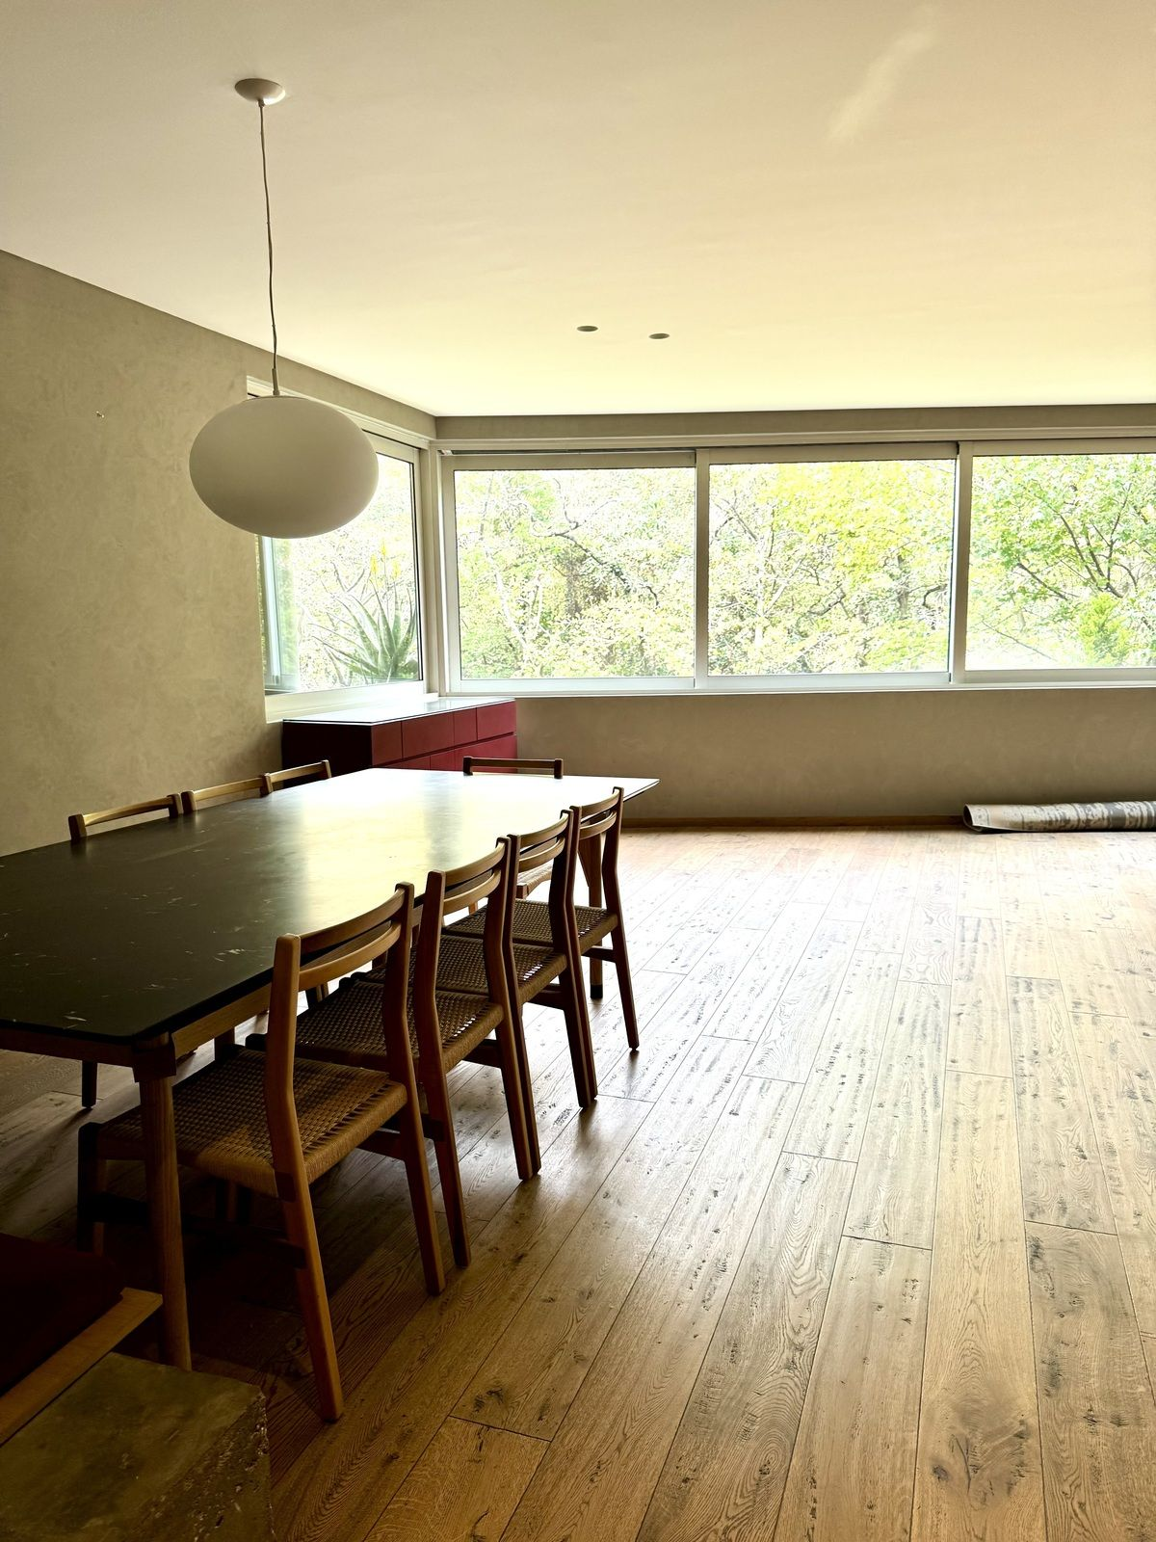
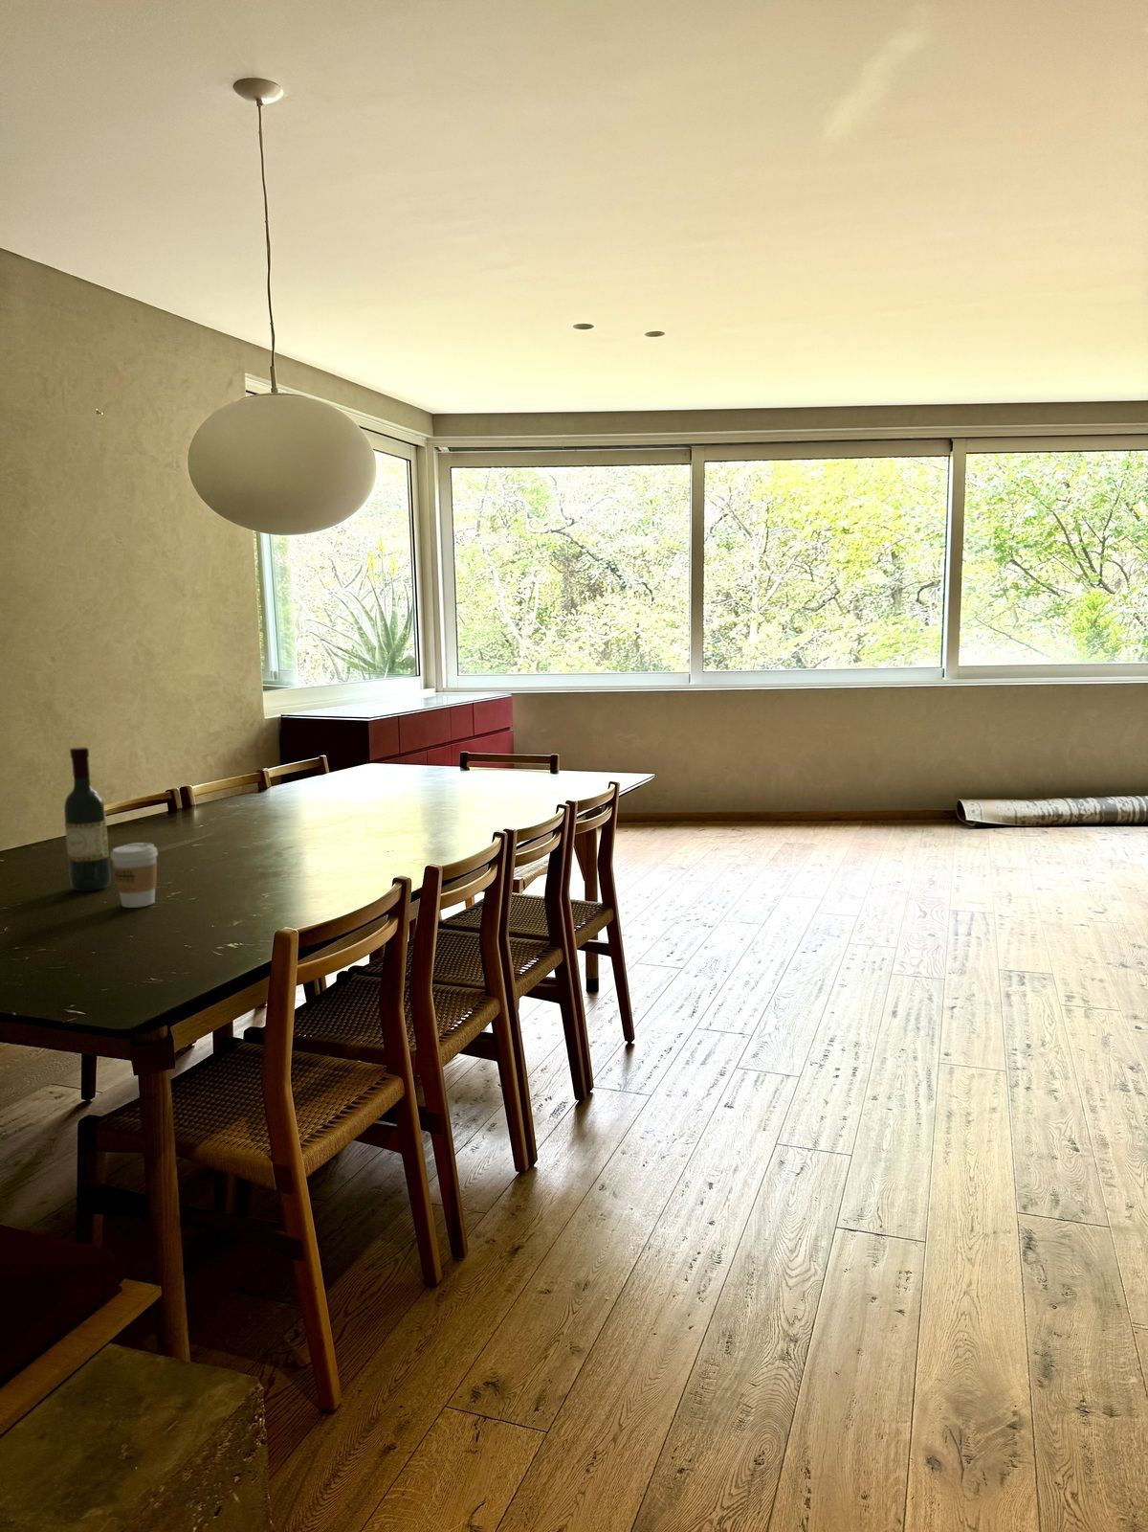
+ wine bottle (86, 818)
+ coffee cup (135, 875)
